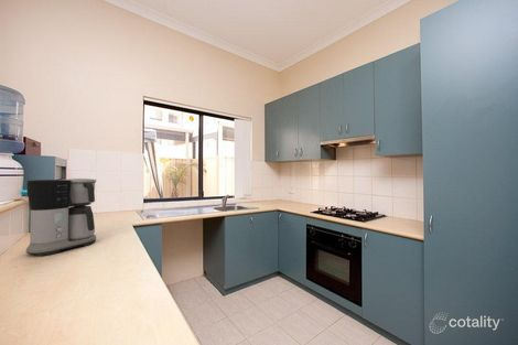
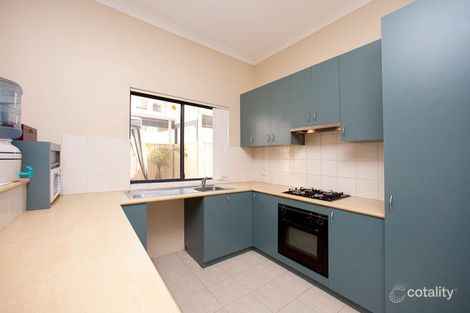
- coffee maker (66, 213)
